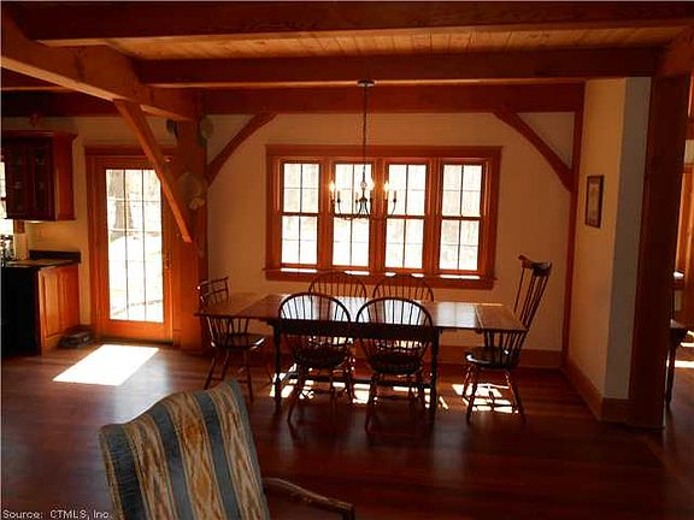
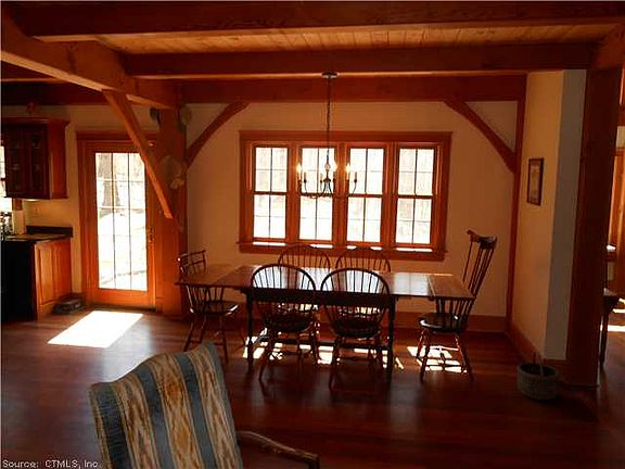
+ wicker basket (538, 372)
